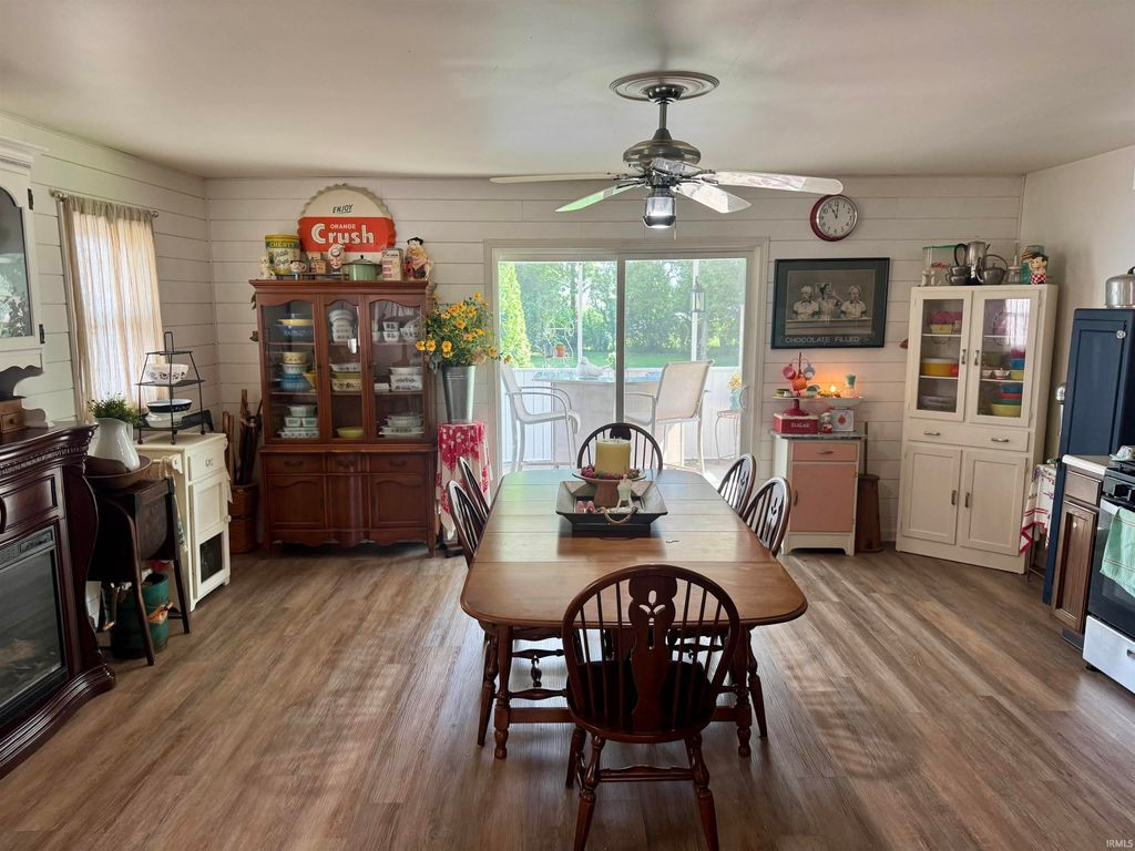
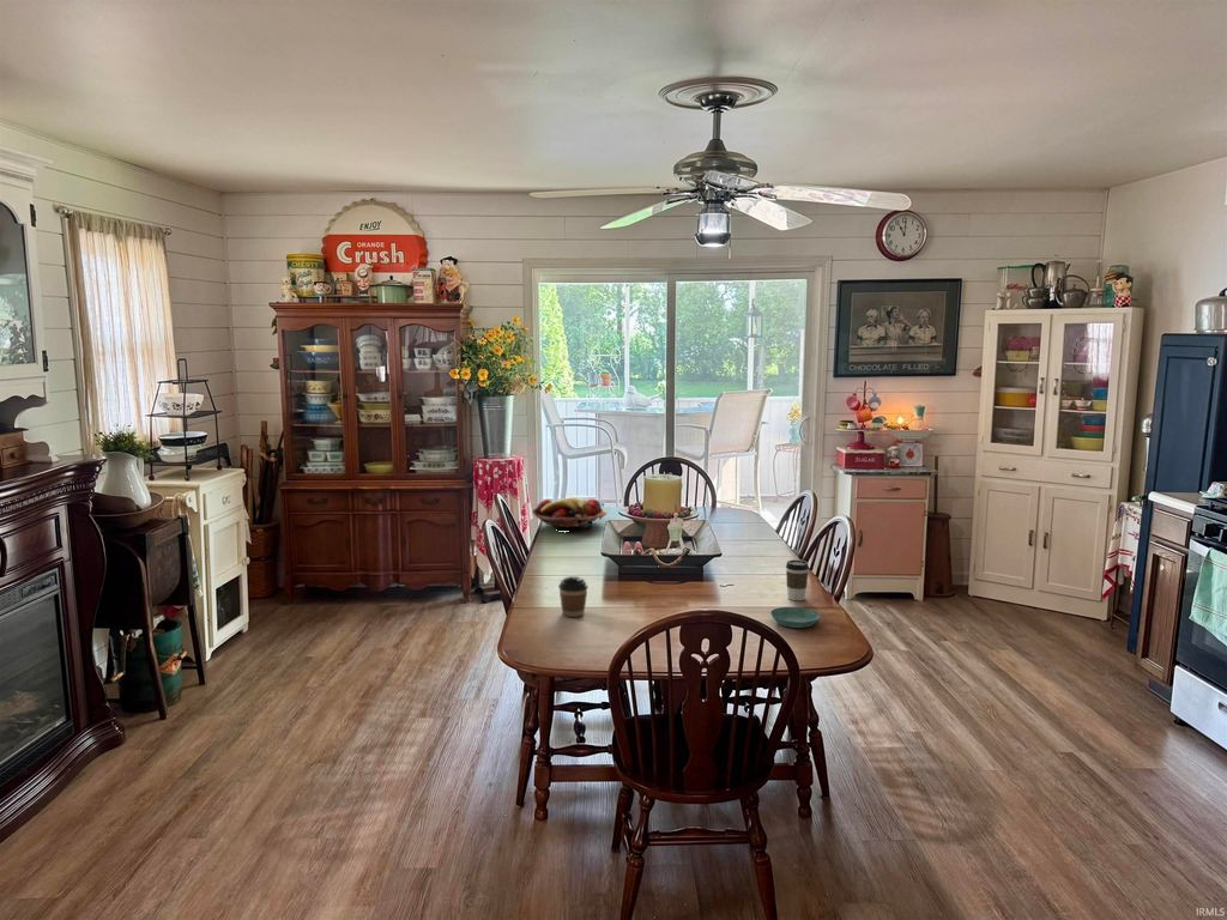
+ coffee cup (573, 594)
+ saucer (794, 618)
+ fruit basket (570, 512)
+ coffee cup (797, 580)
